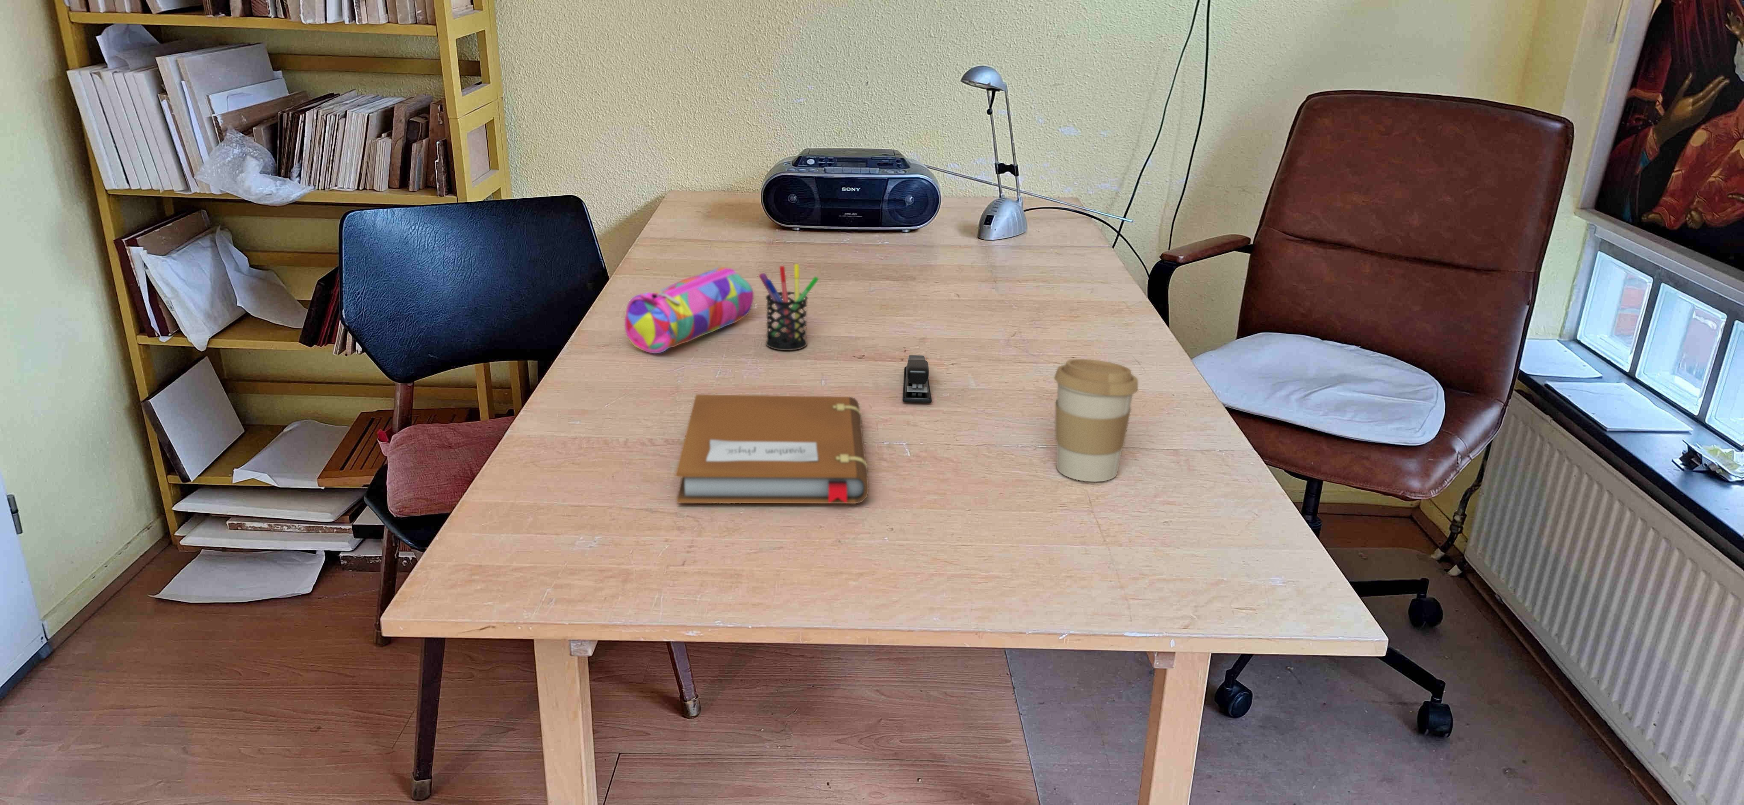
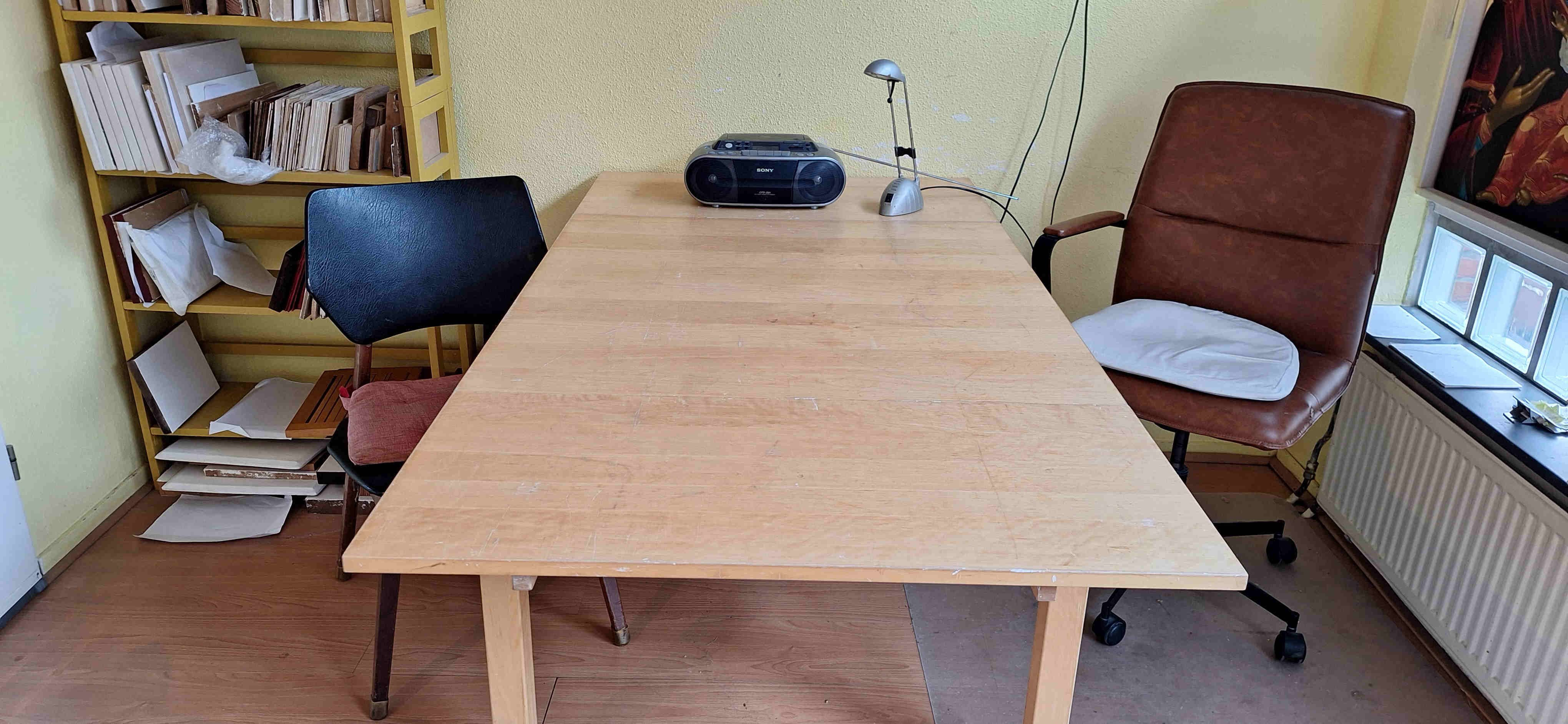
- notebook (776, 447)
- stapler (916, 371)
- pencil case (691, 308)
- coffee cup (1092, 417)
- pen holder (791, 305)
